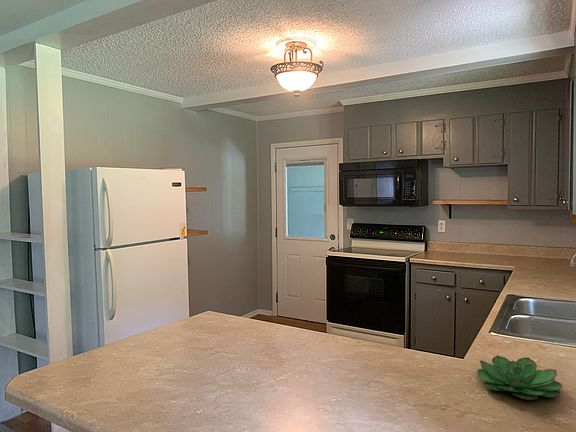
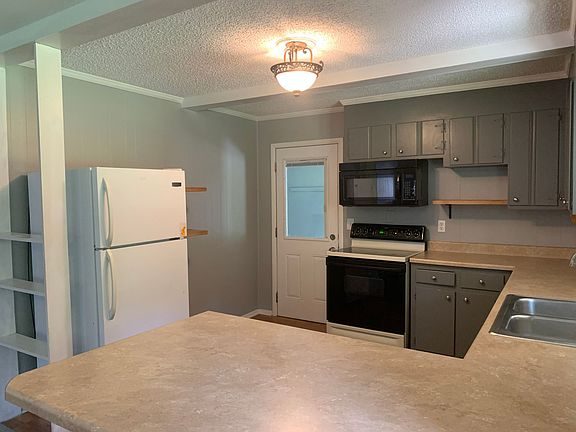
- succulent plant (517, 375)
